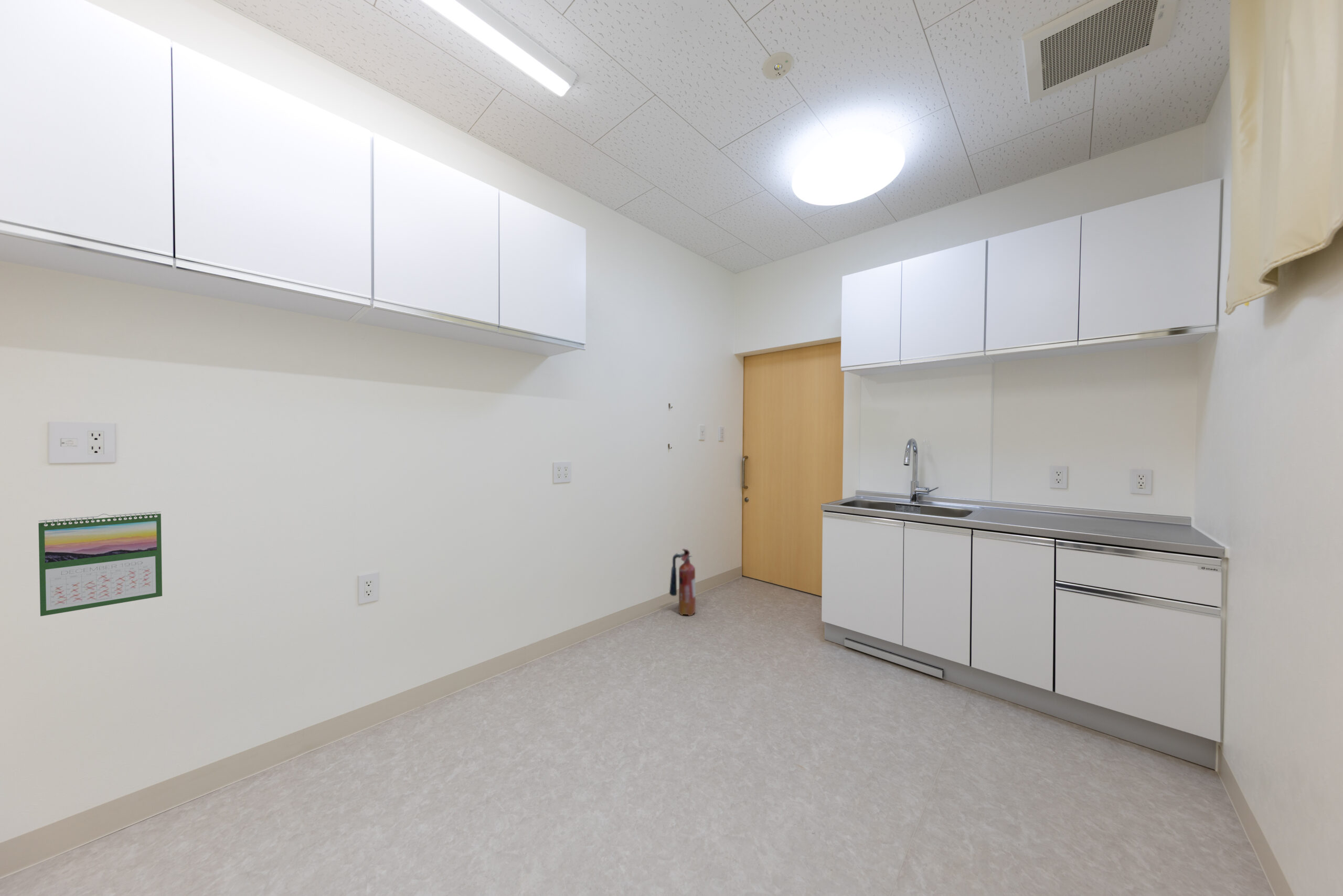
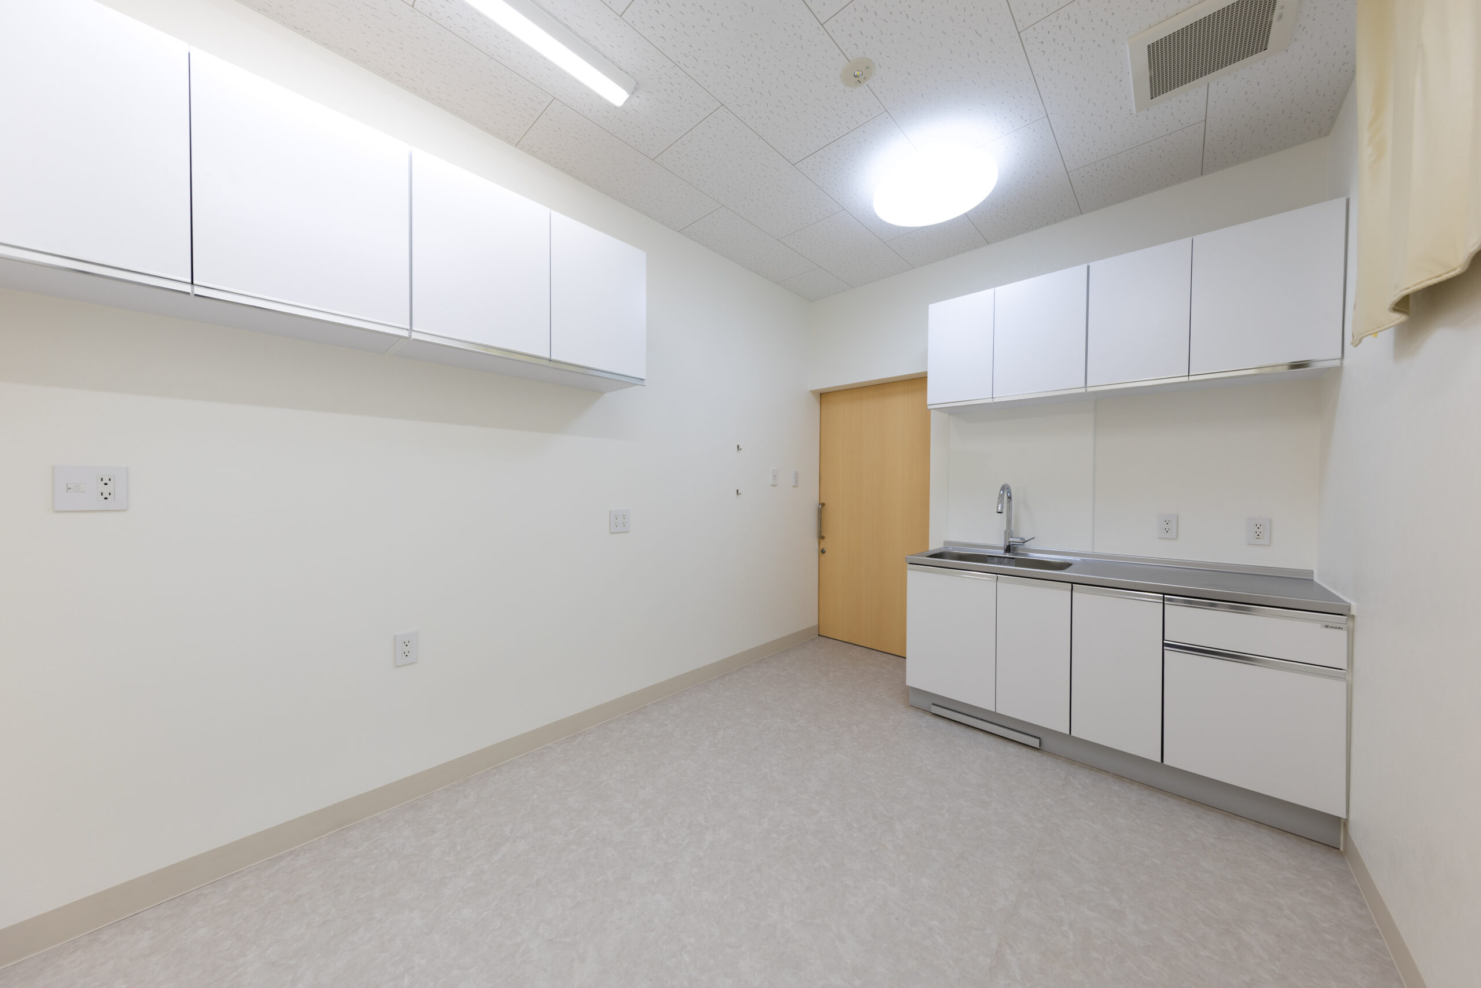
- fire extinguisher (682, 579)
- calendar (104, 559)
